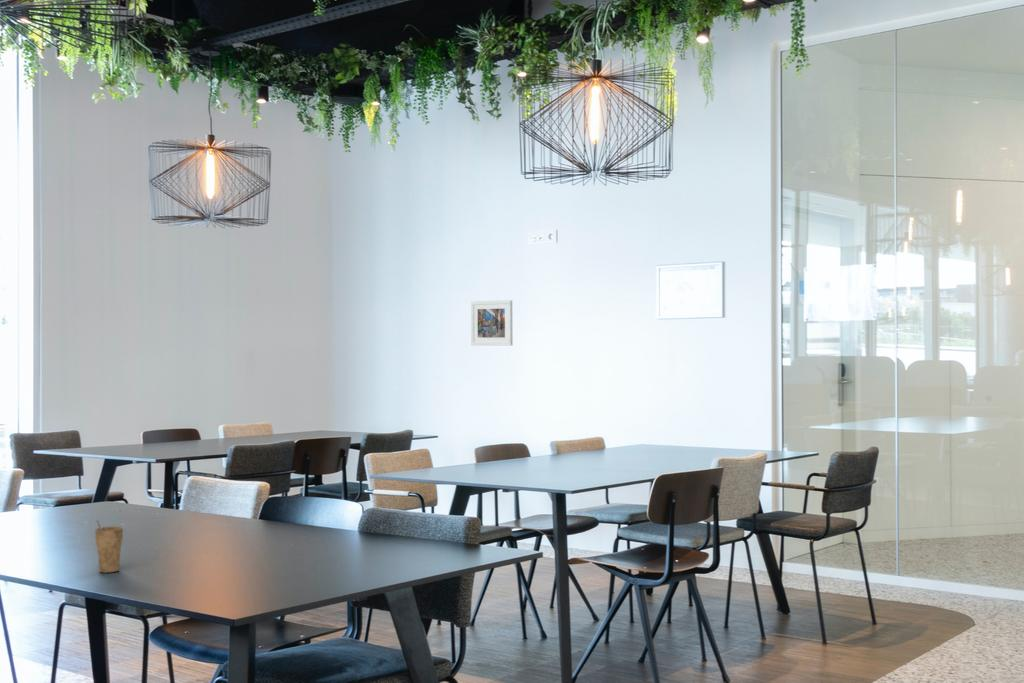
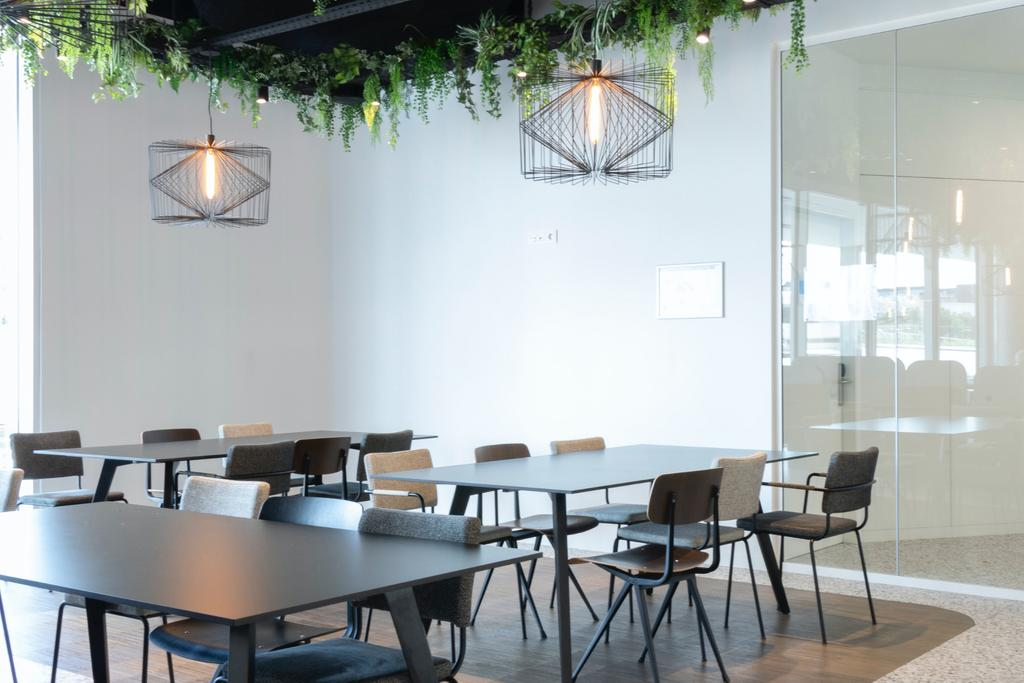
- cup (109, 544)
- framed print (491, 323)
